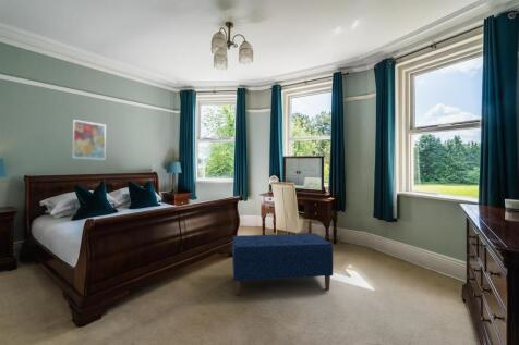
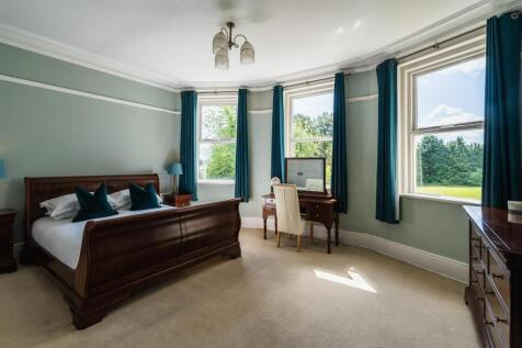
- wall art (89, 140)
- bench (279, 261)
